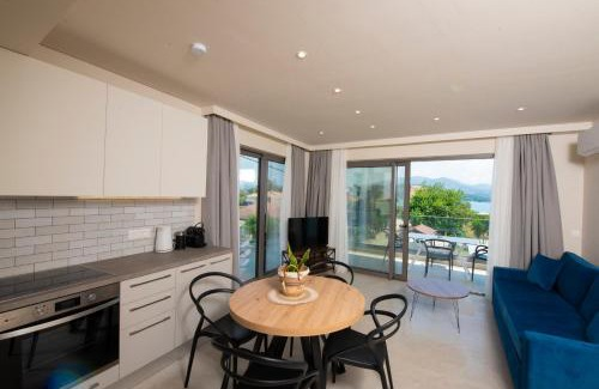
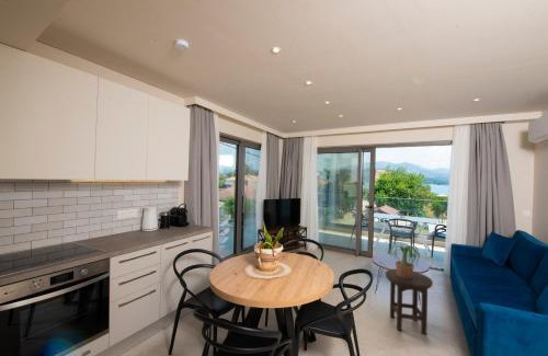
+ potted plant (409, 261)
+ stool (407, 303)
